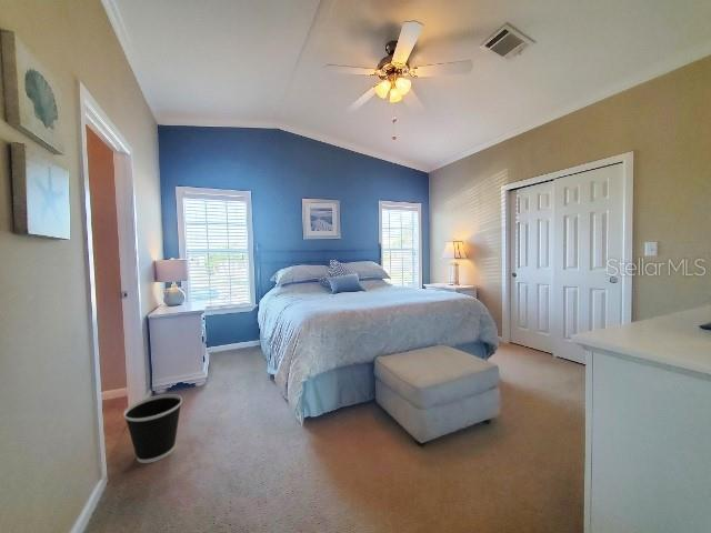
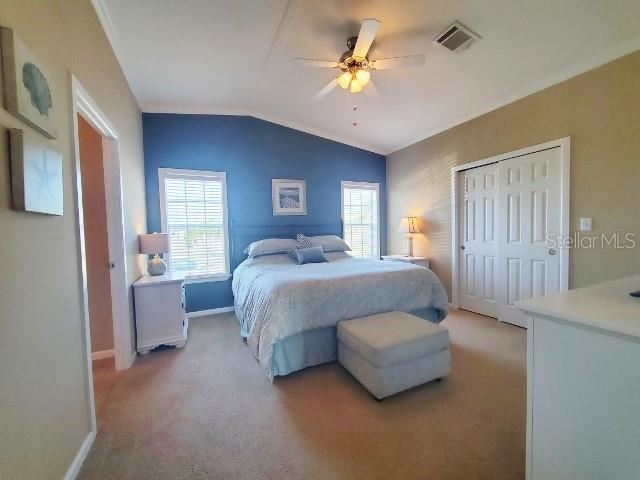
- wastebasket (154, 429)
